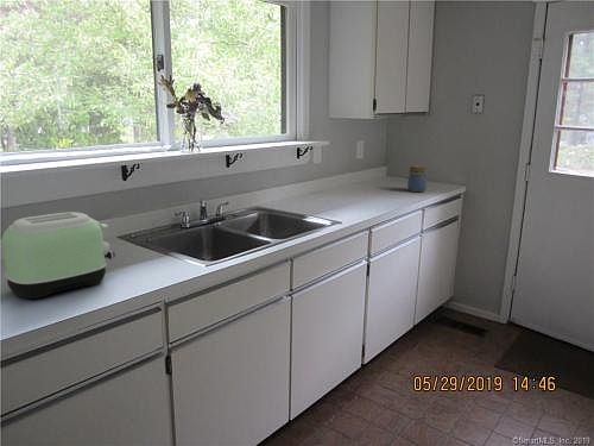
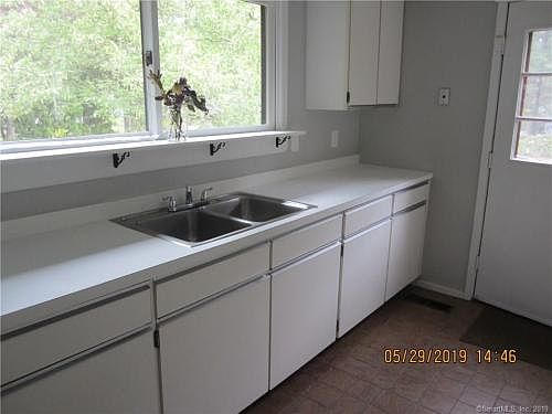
- toaster (59, 251)
- jar (417, 177)
